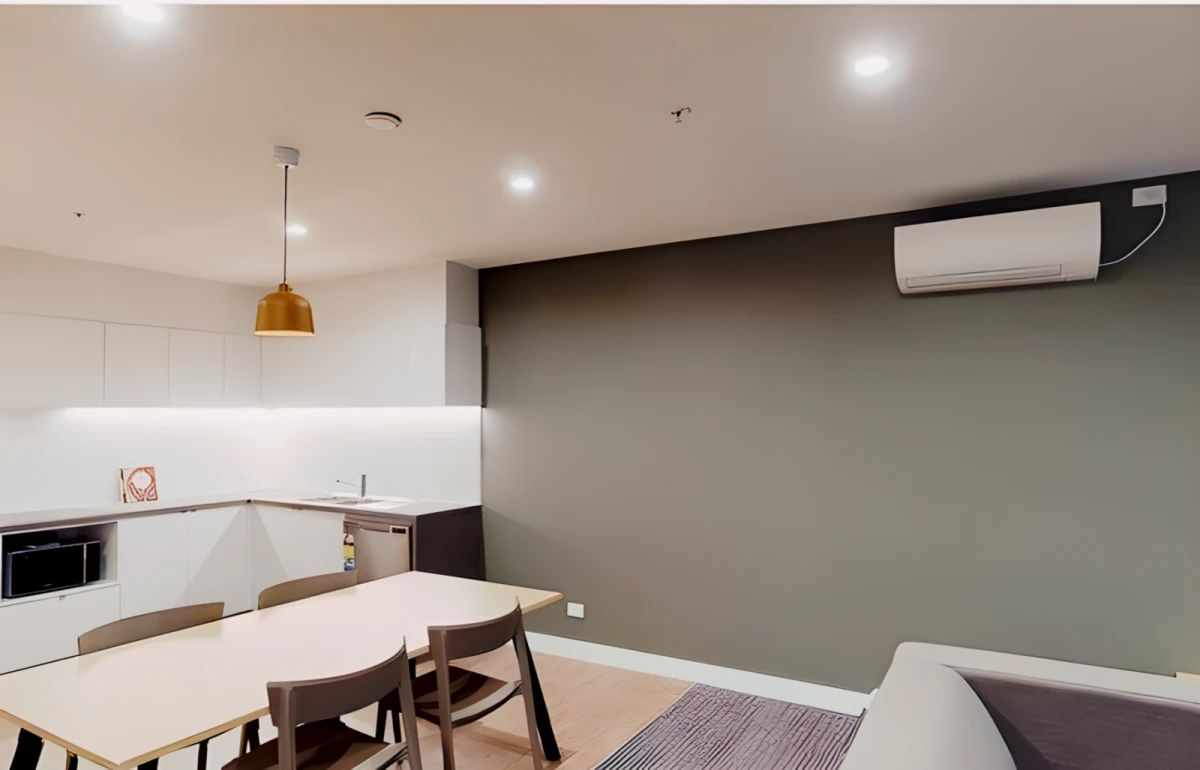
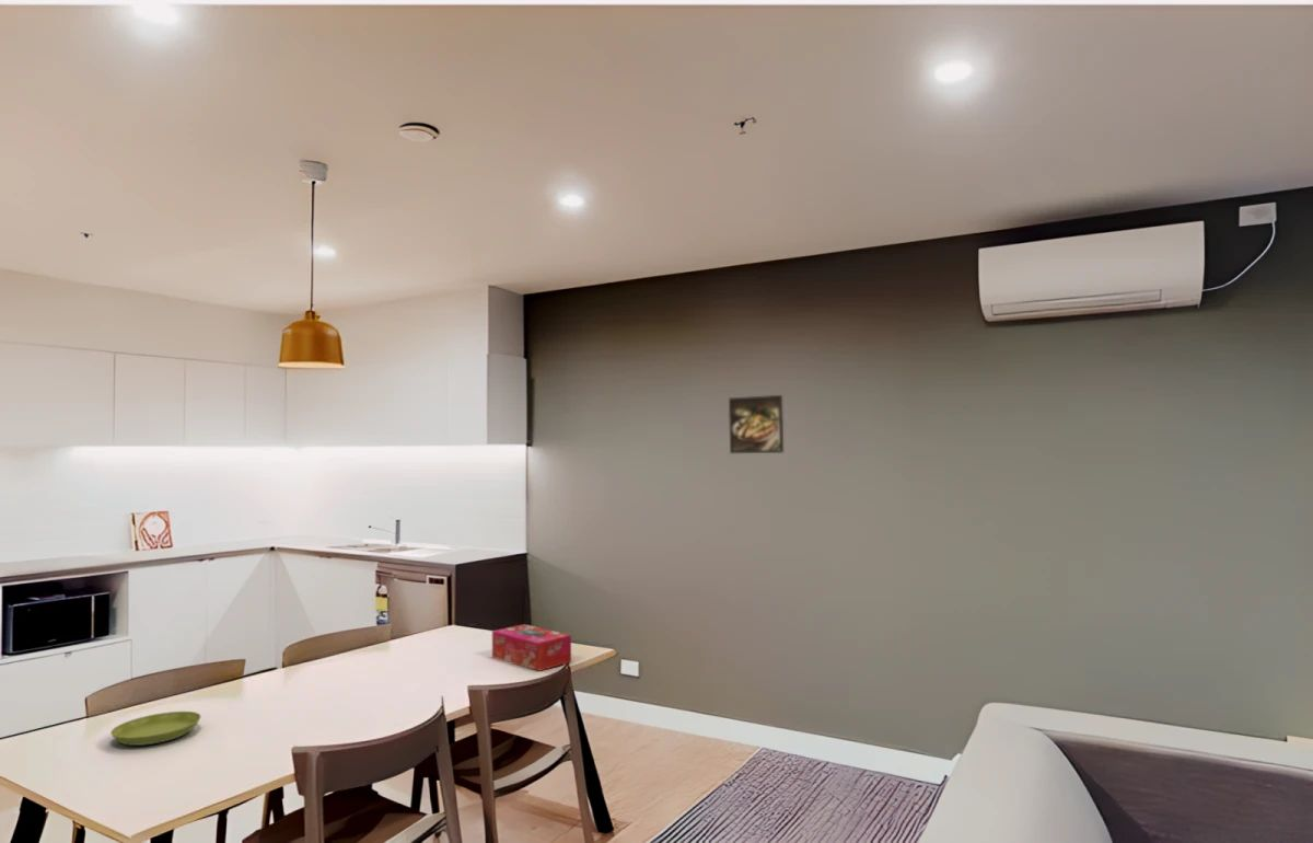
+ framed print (755, 425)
+ tissue box (531, 646)
+ saucer (156, 729)
